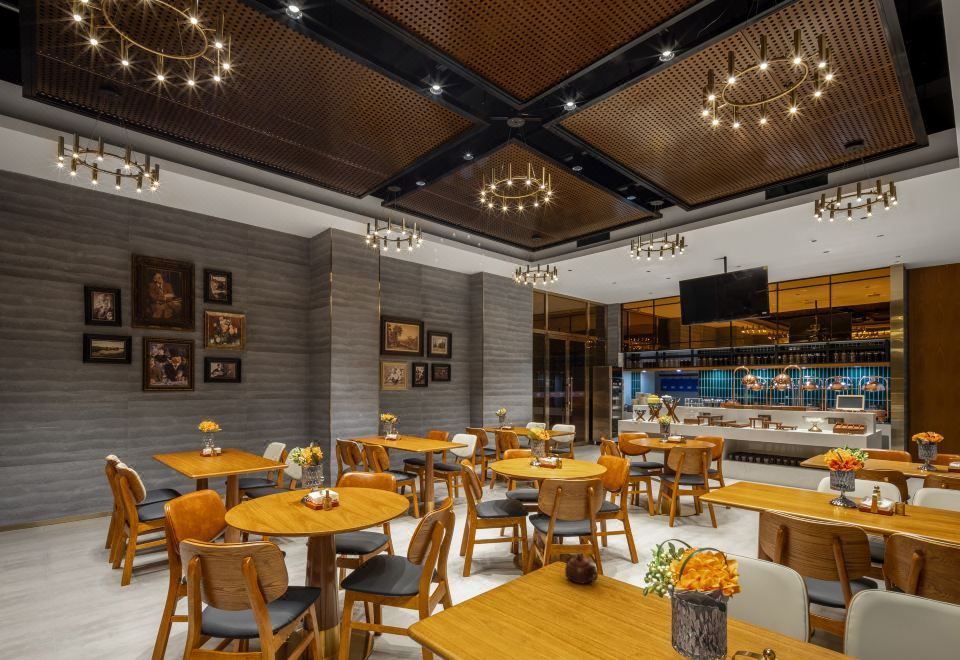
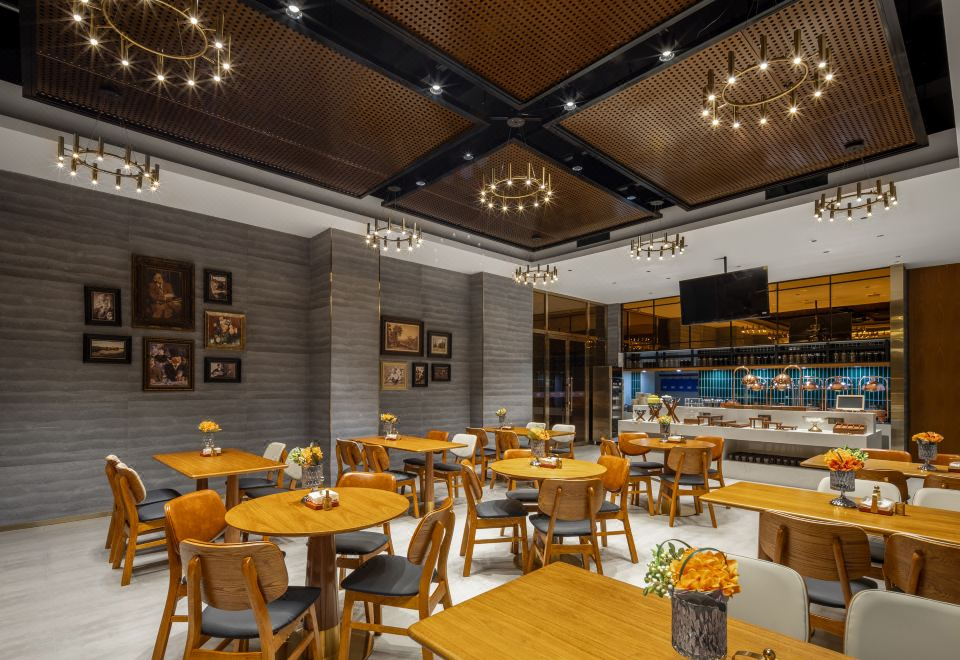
- teapot (580, 566)
